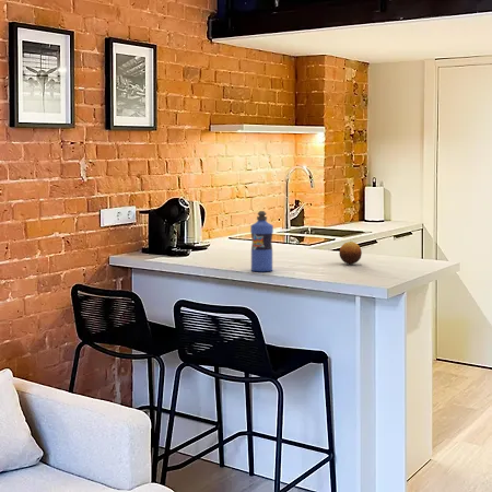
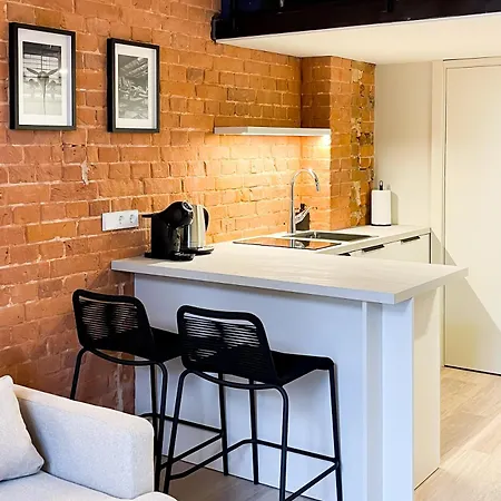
- water bottle (261, 241)
- fruit (350, 253)
